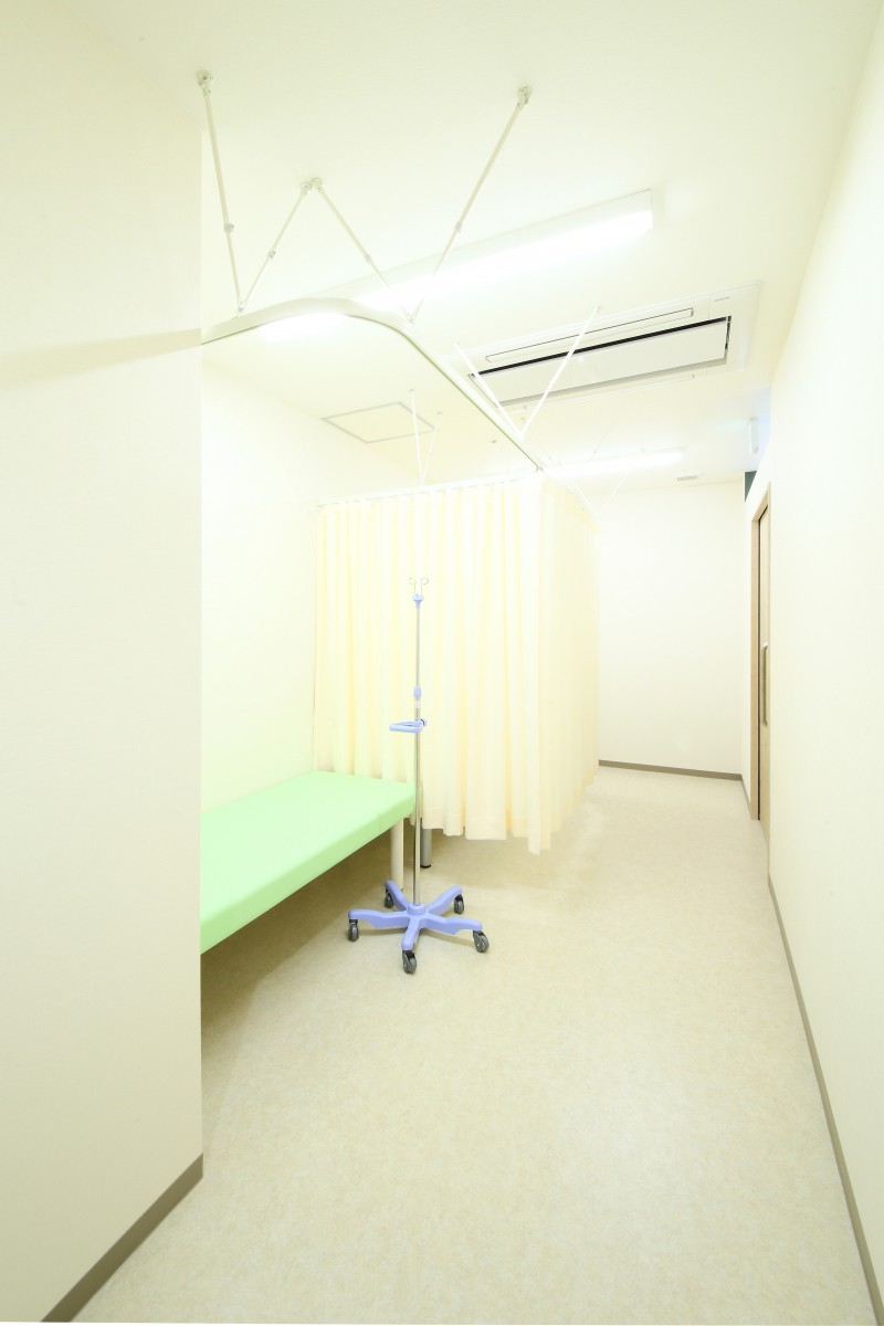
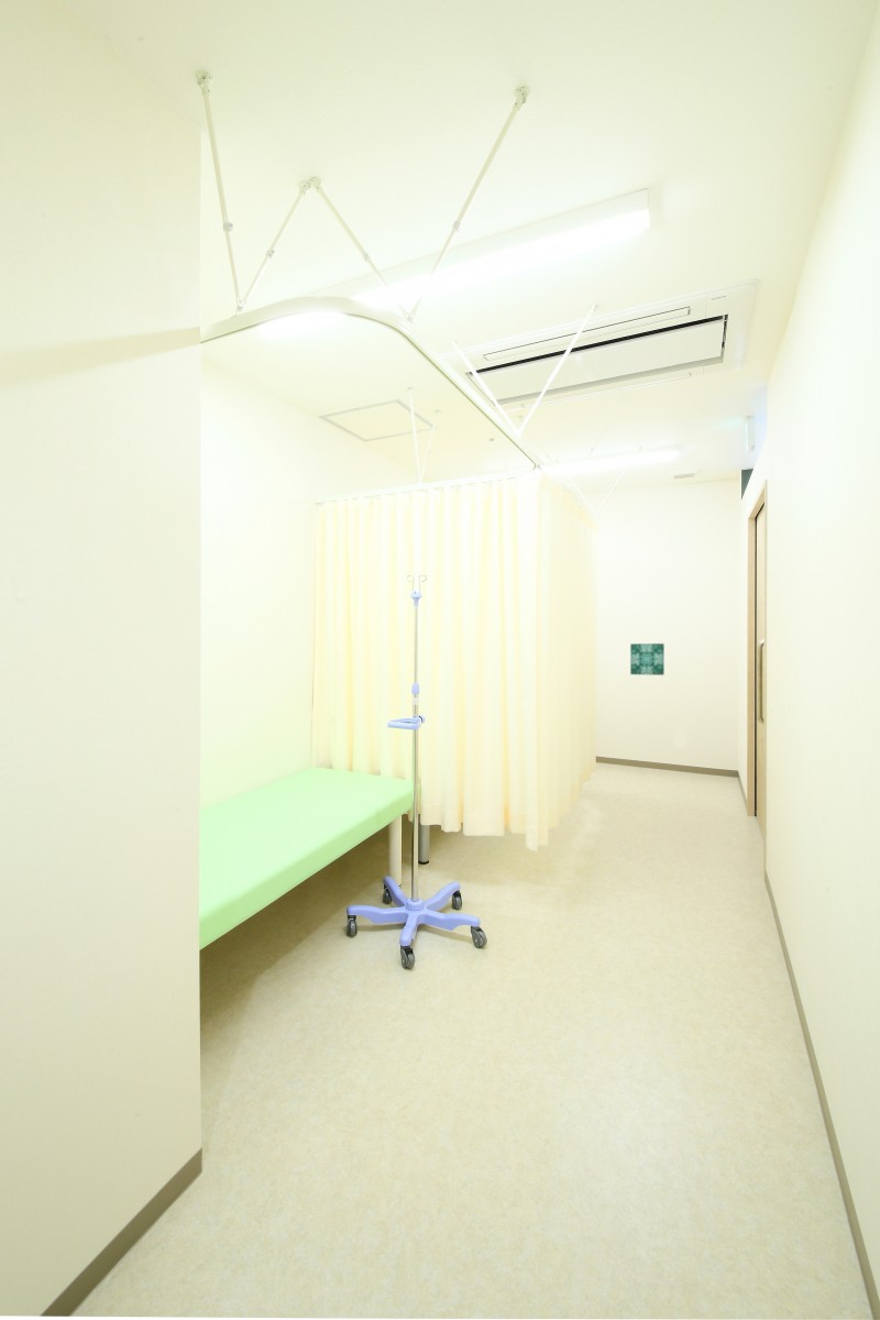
+ wall art (647, 659)
